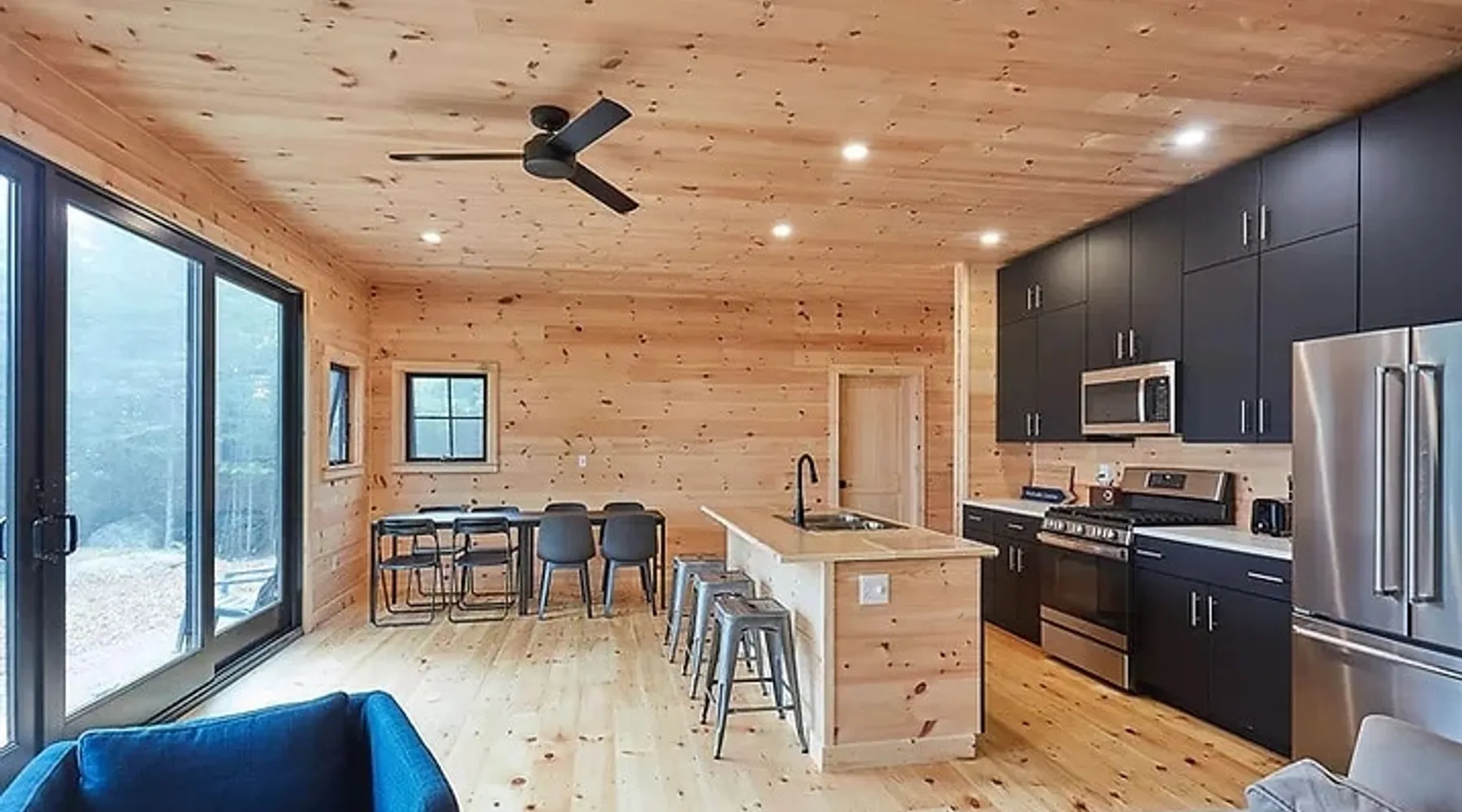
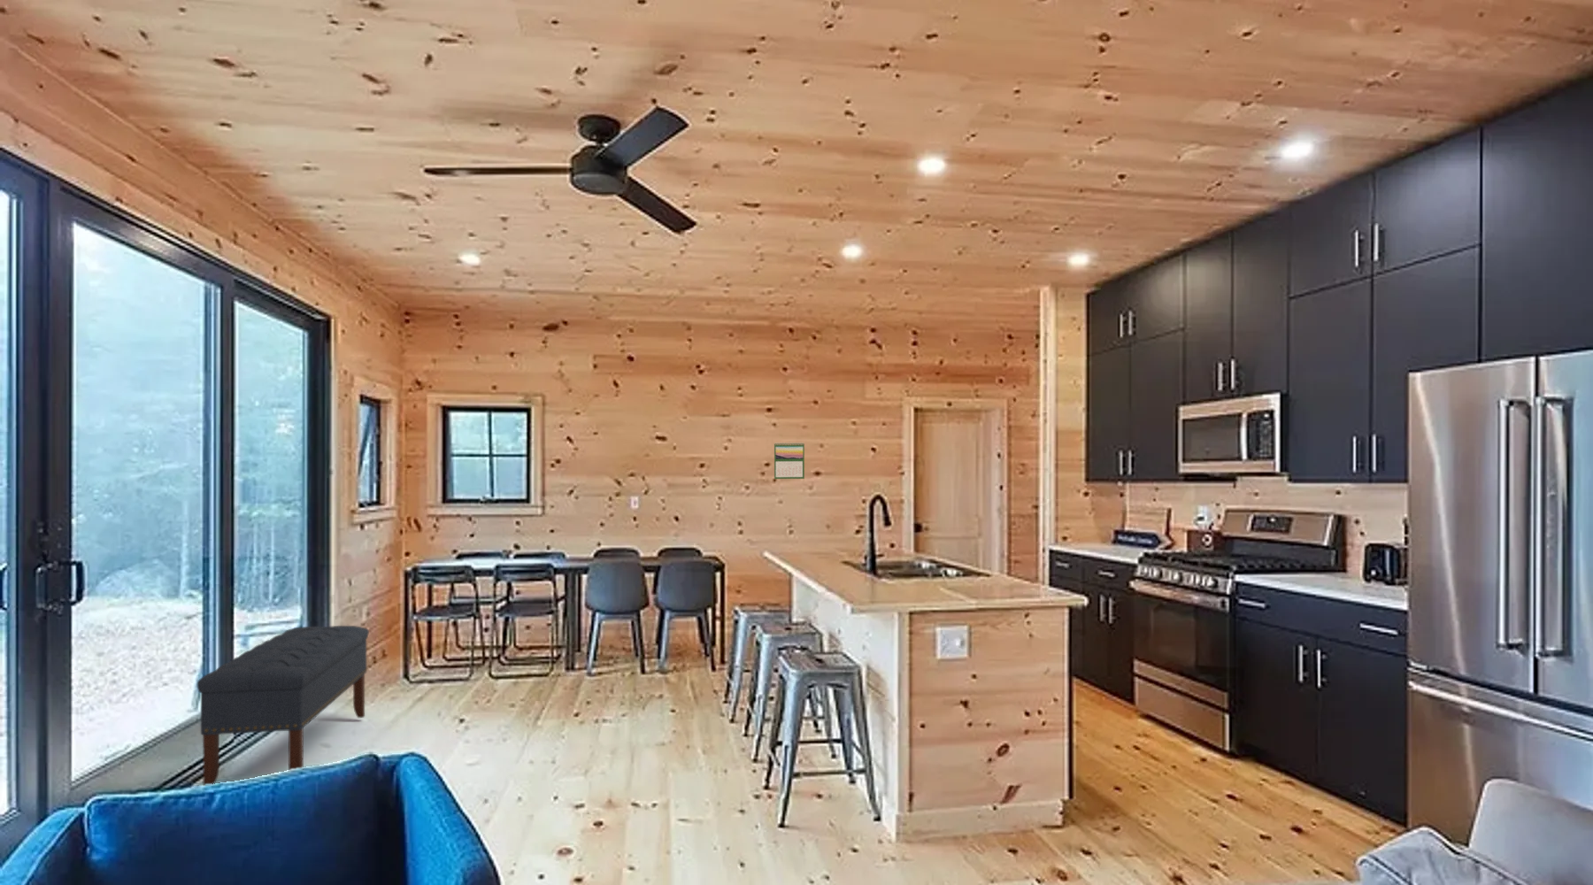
+ bench (293, 695)
+ calendar (789, 460)
